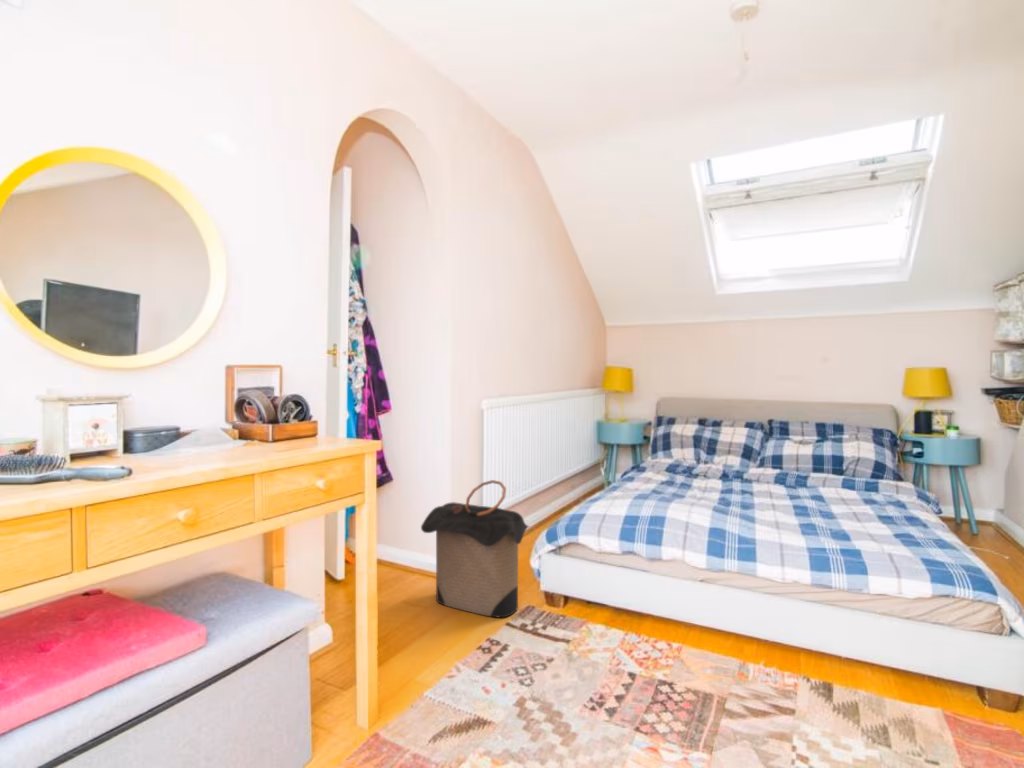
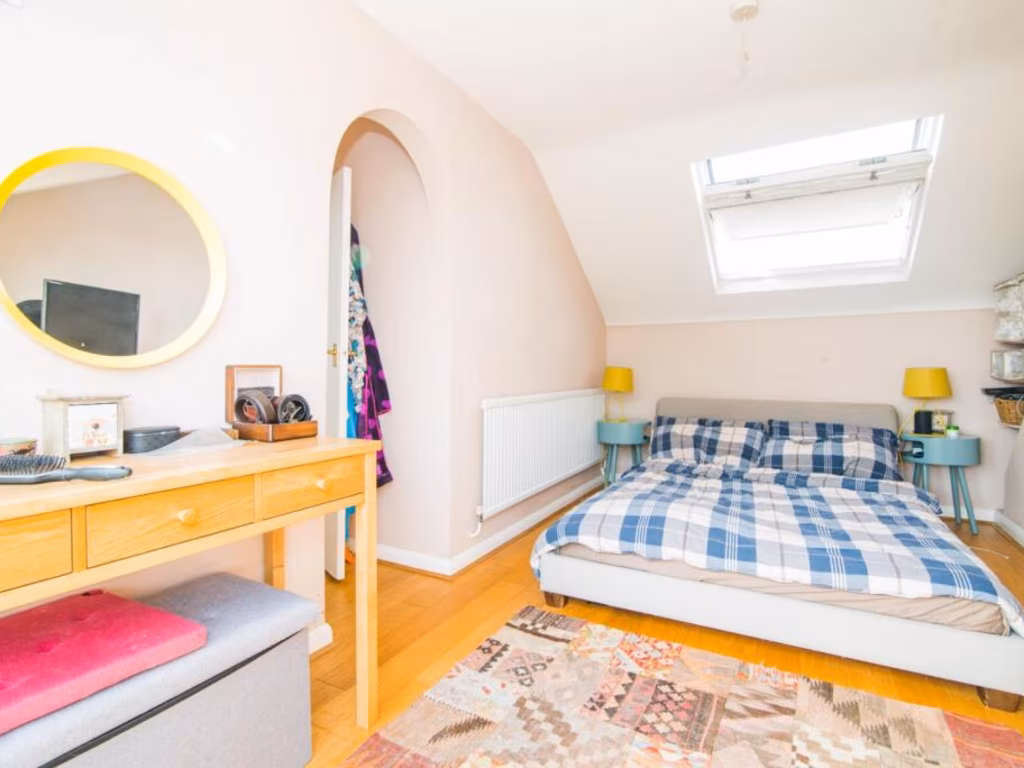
- laundry hamper (473, 543)
